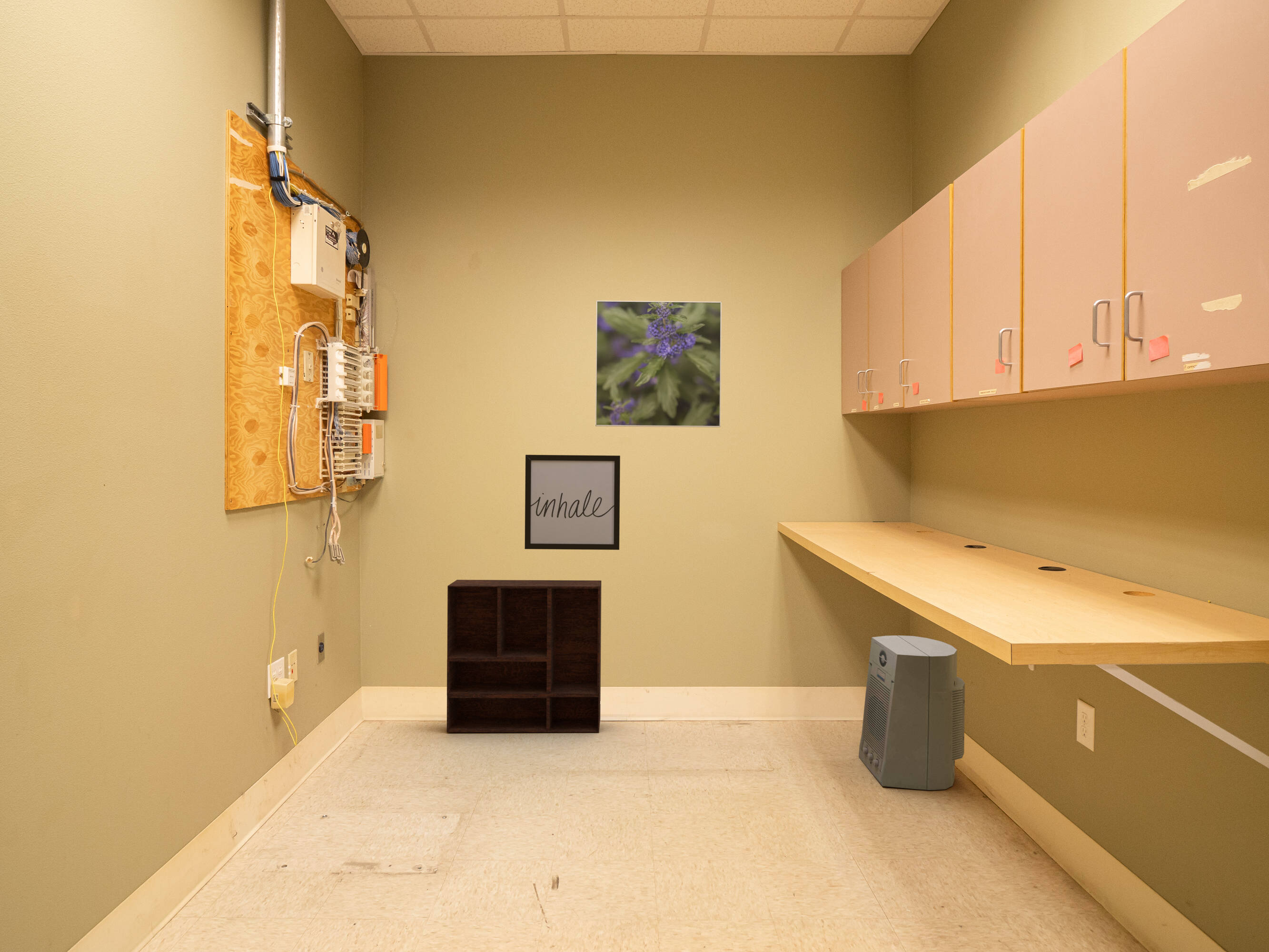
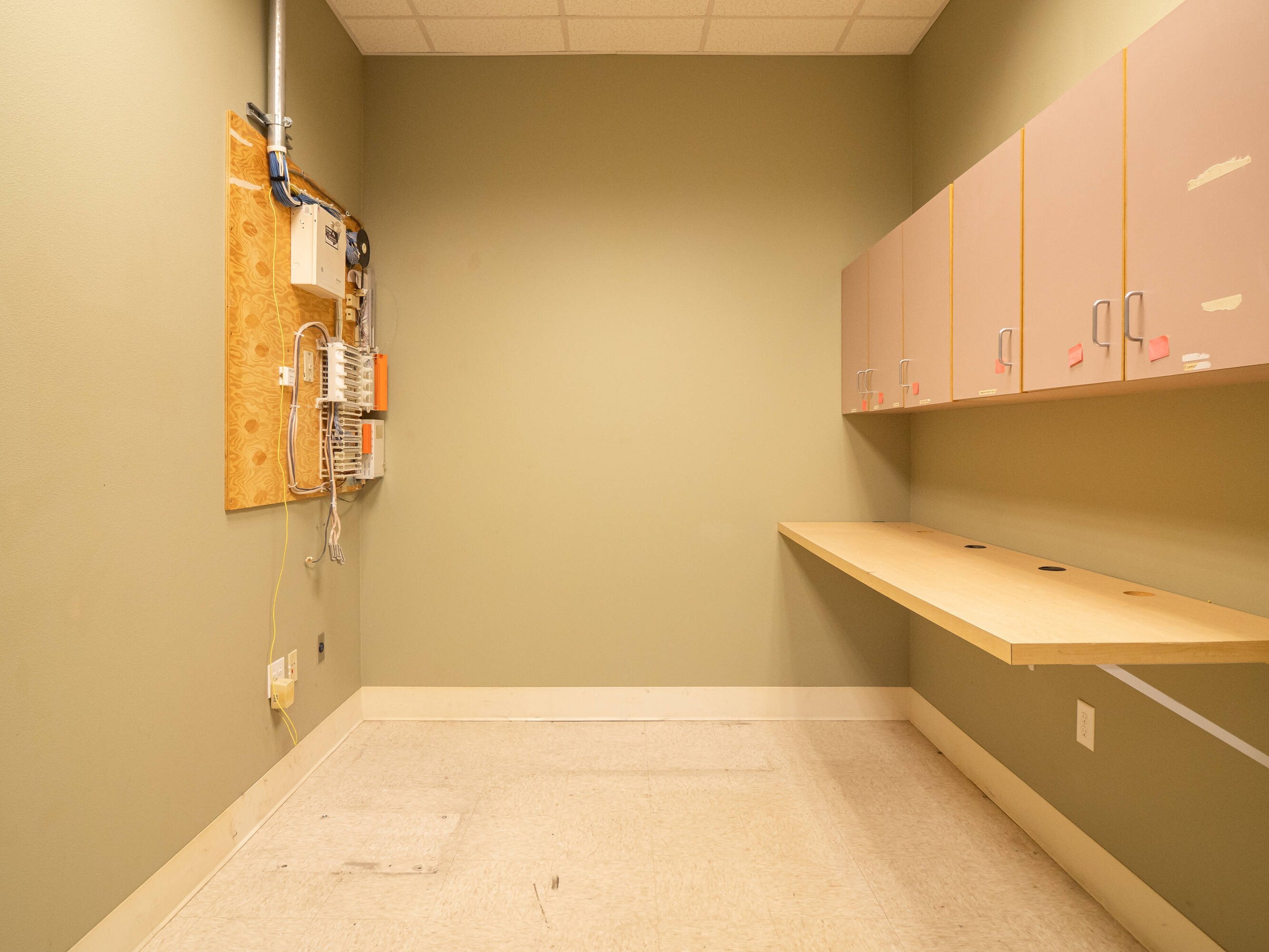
- wall art (572, 502)
- shelving unit (526, 654)
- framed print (658, 364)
- fan (915, 708)
